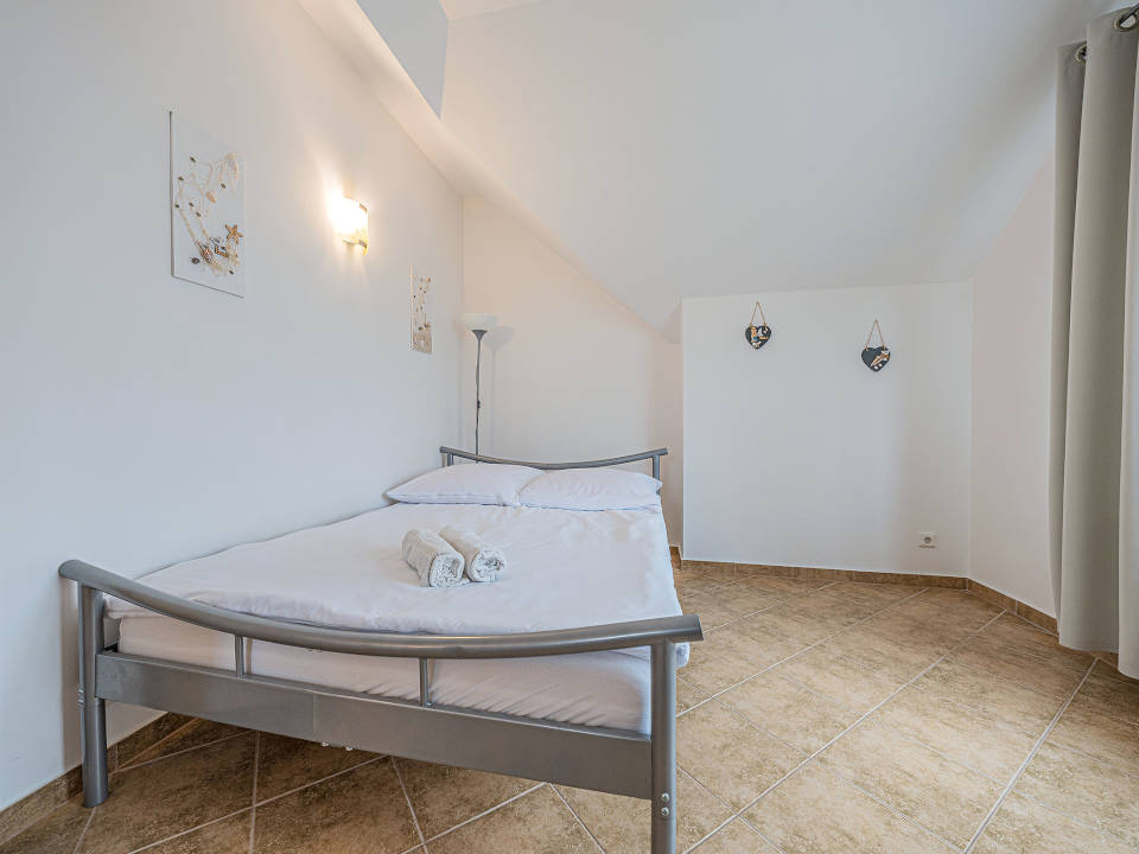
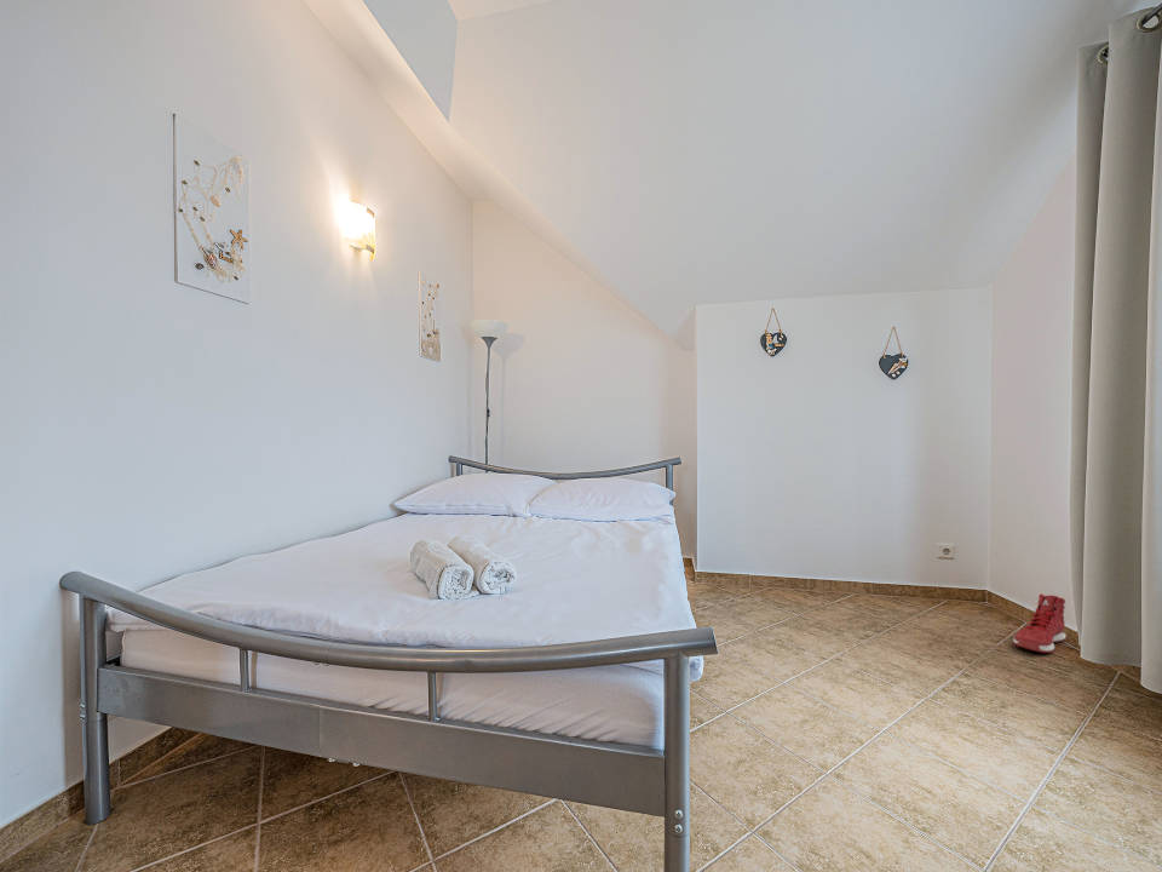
+ sneaker (1041, 619)
